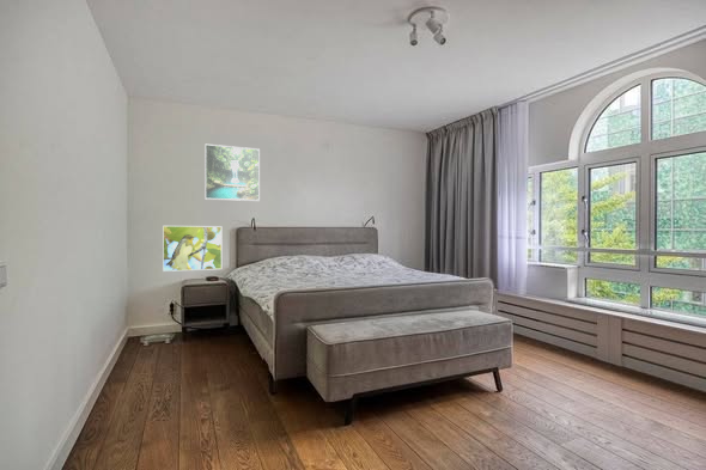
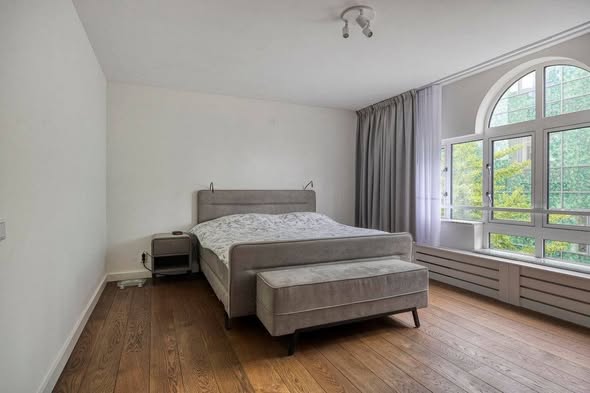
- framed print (232, 173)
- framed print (193, 248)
